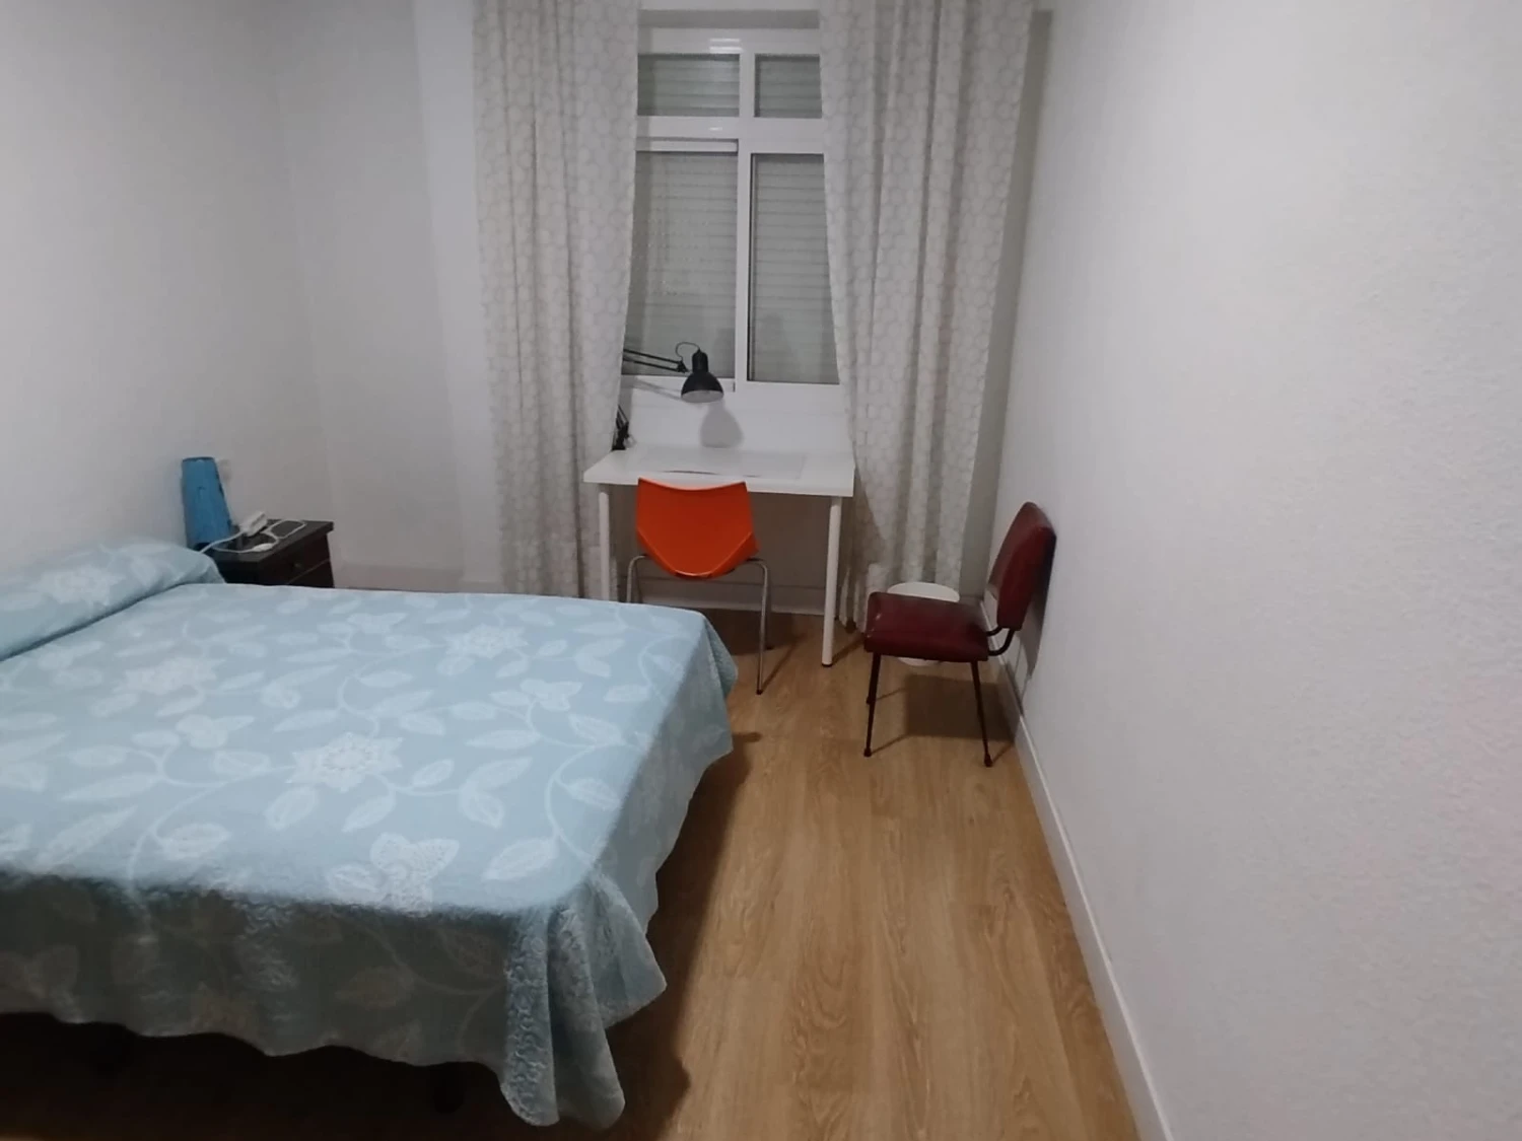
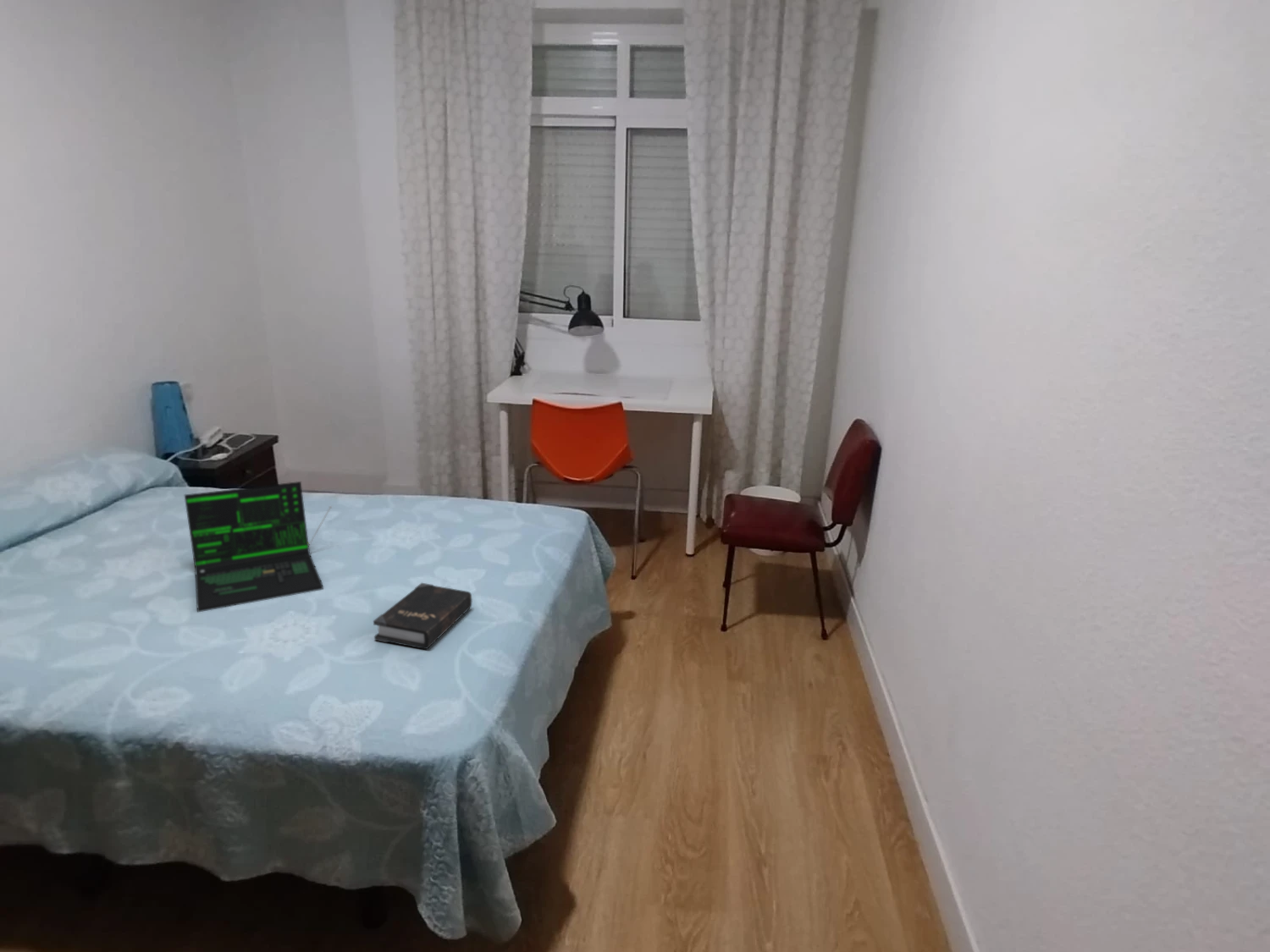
+ laptop (268, 539)
+ hardback book (425, 614)
